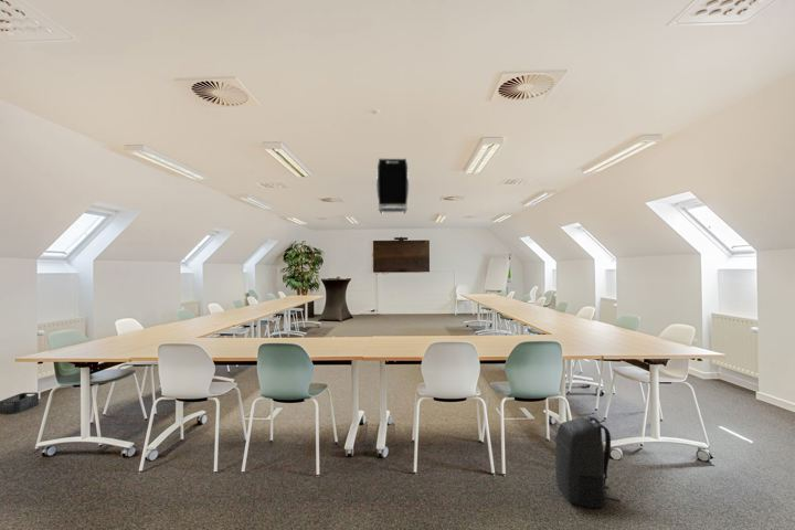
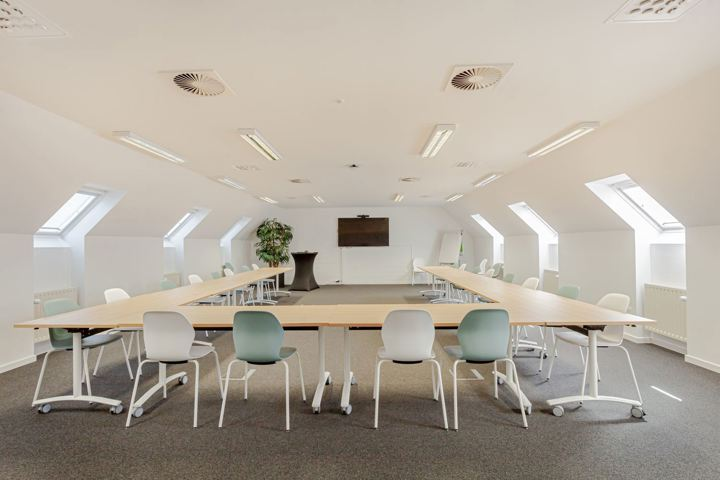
- backpack (586, 454)
- luggage (392, 186)
- storage bin (19, 402)
